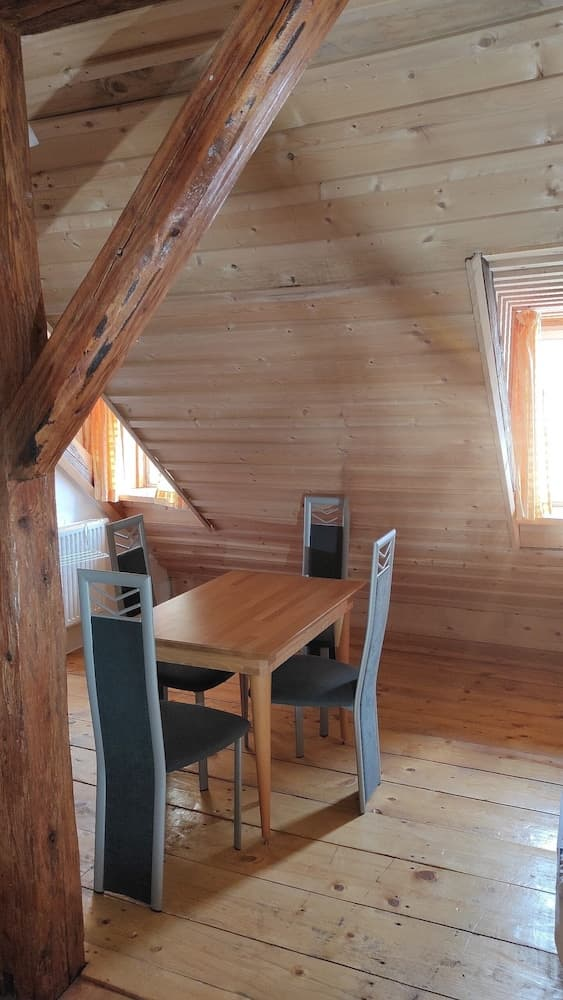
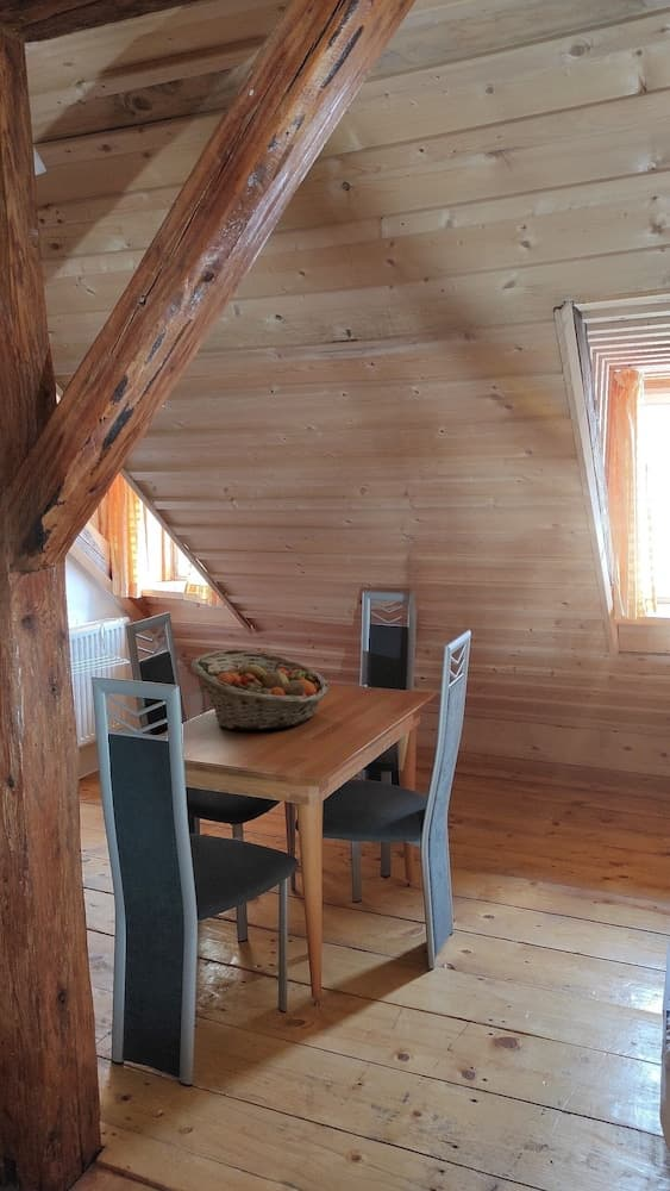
+ fruit basket (261, 686)
